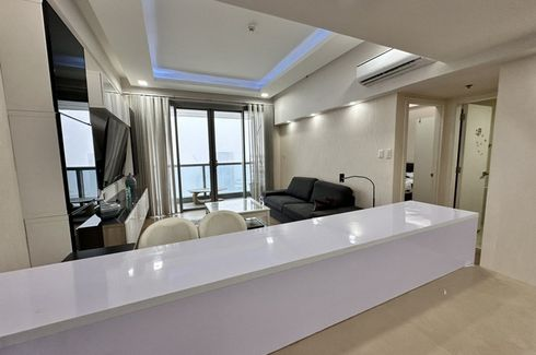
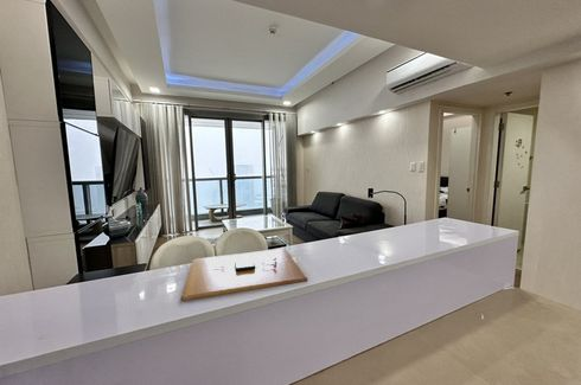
+ cutting board (244, 267)
